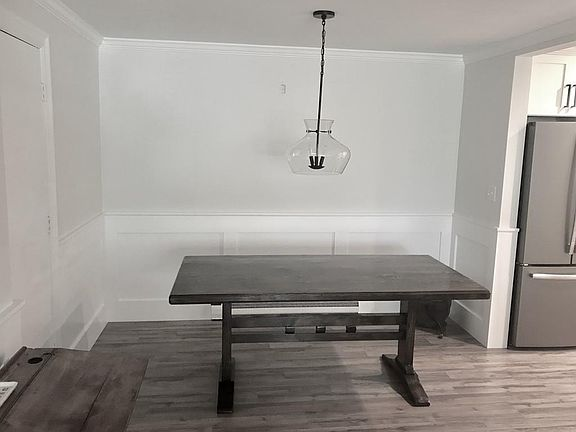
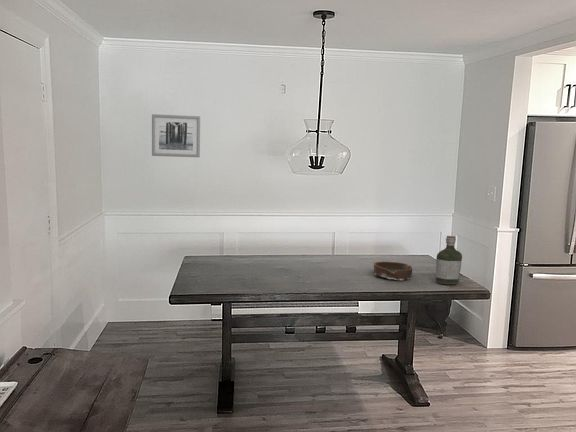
+ bottle (449, 259)
+ wall art (176, 136)
+ bowl (391, 270)
